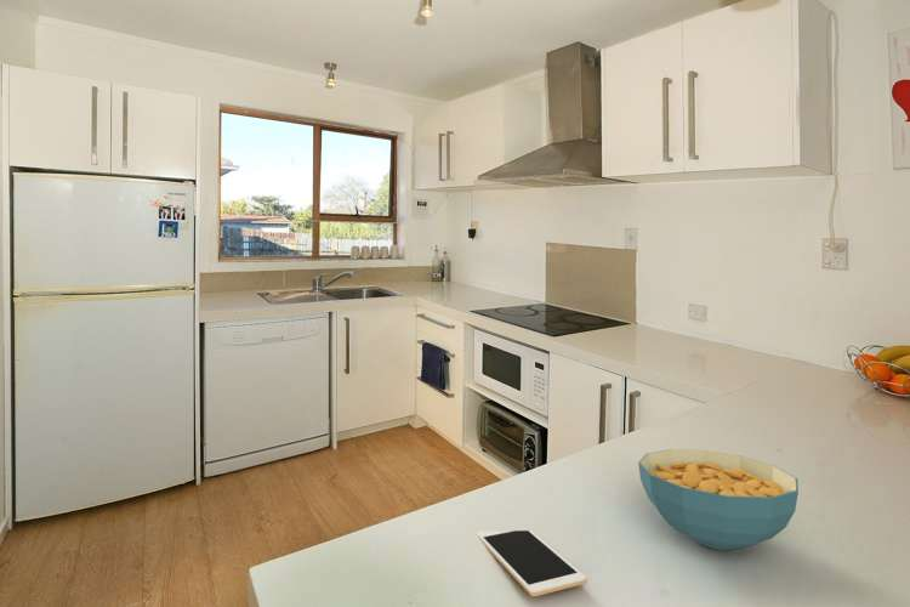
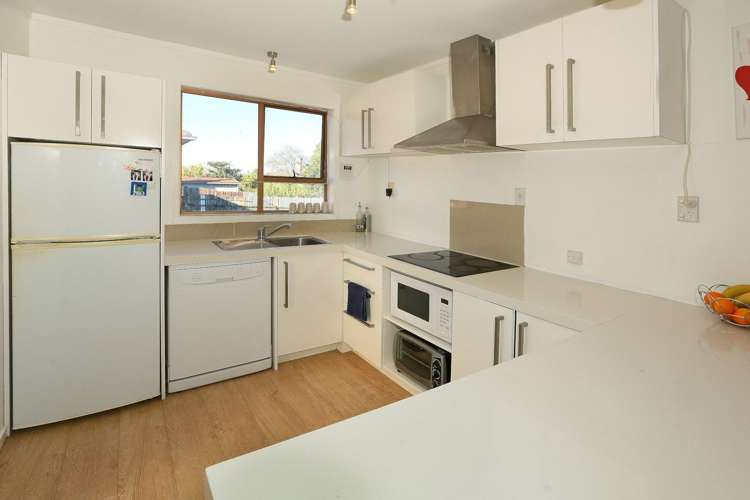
- cereal bowl (713, 504)
- cell phone (525, 555)
